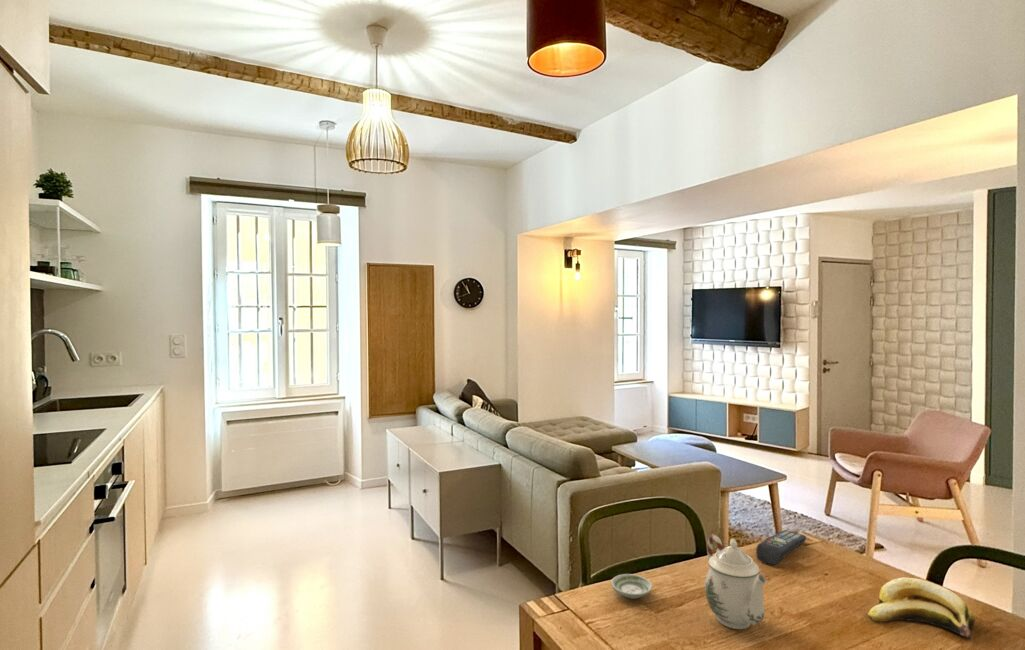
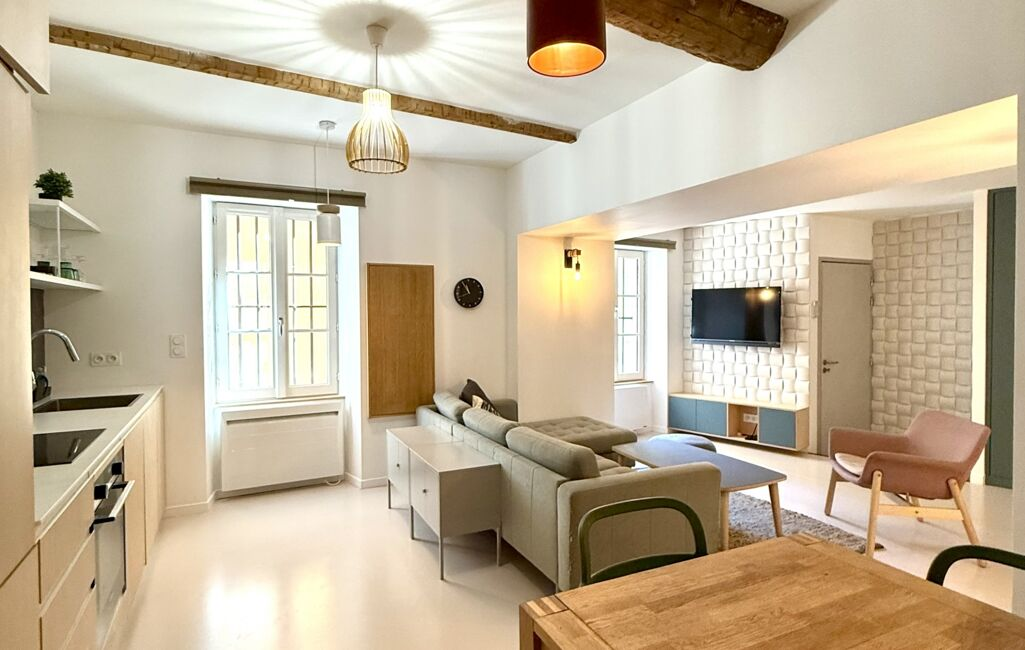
- saucer (631, 588)
- banana (922, 605)
- teapot (734, 580)
- remote control (781, 544)
